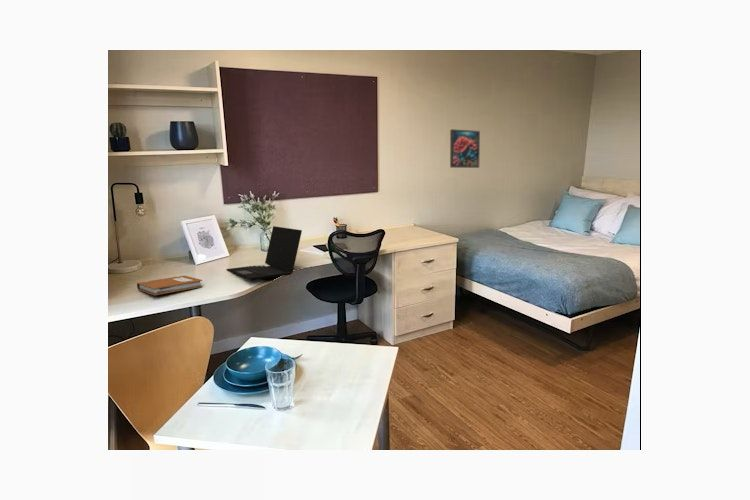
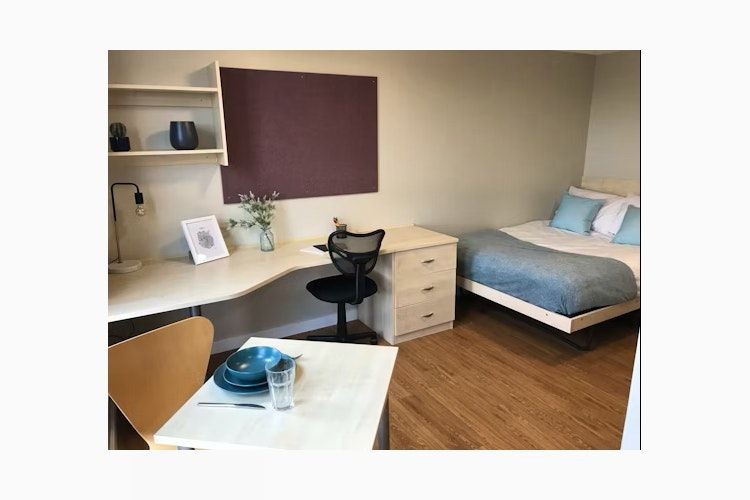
- notebook (171, 284)
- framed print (465, 149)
- laptop (267, 252)
